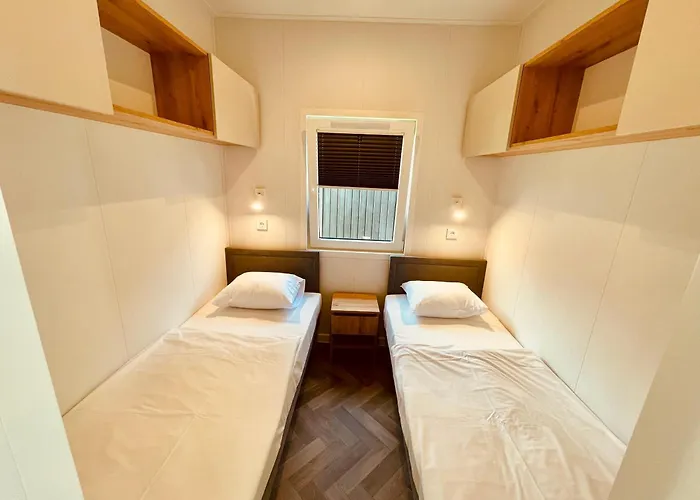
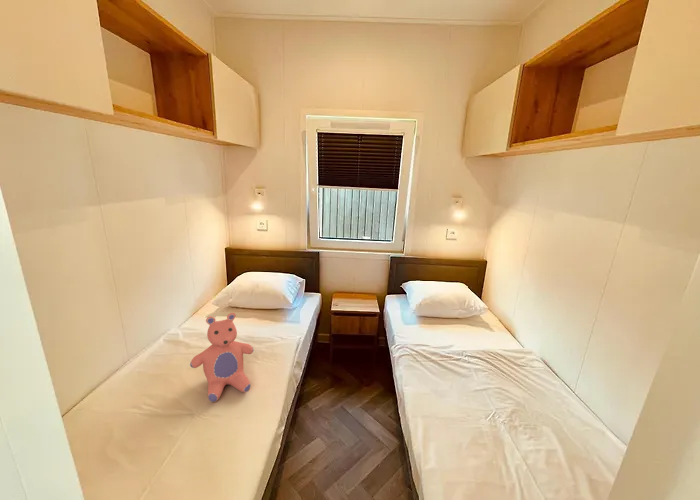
+ teddy bear (224, 353)
